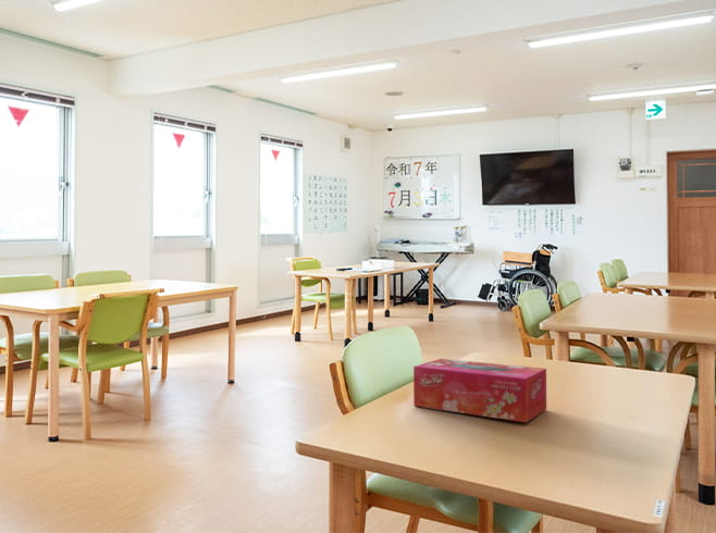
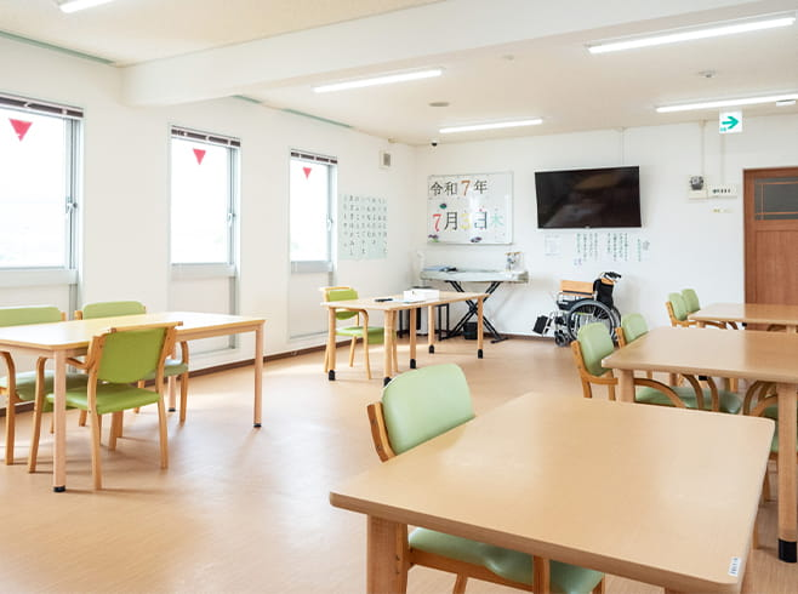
- tissue box (479, 387)
